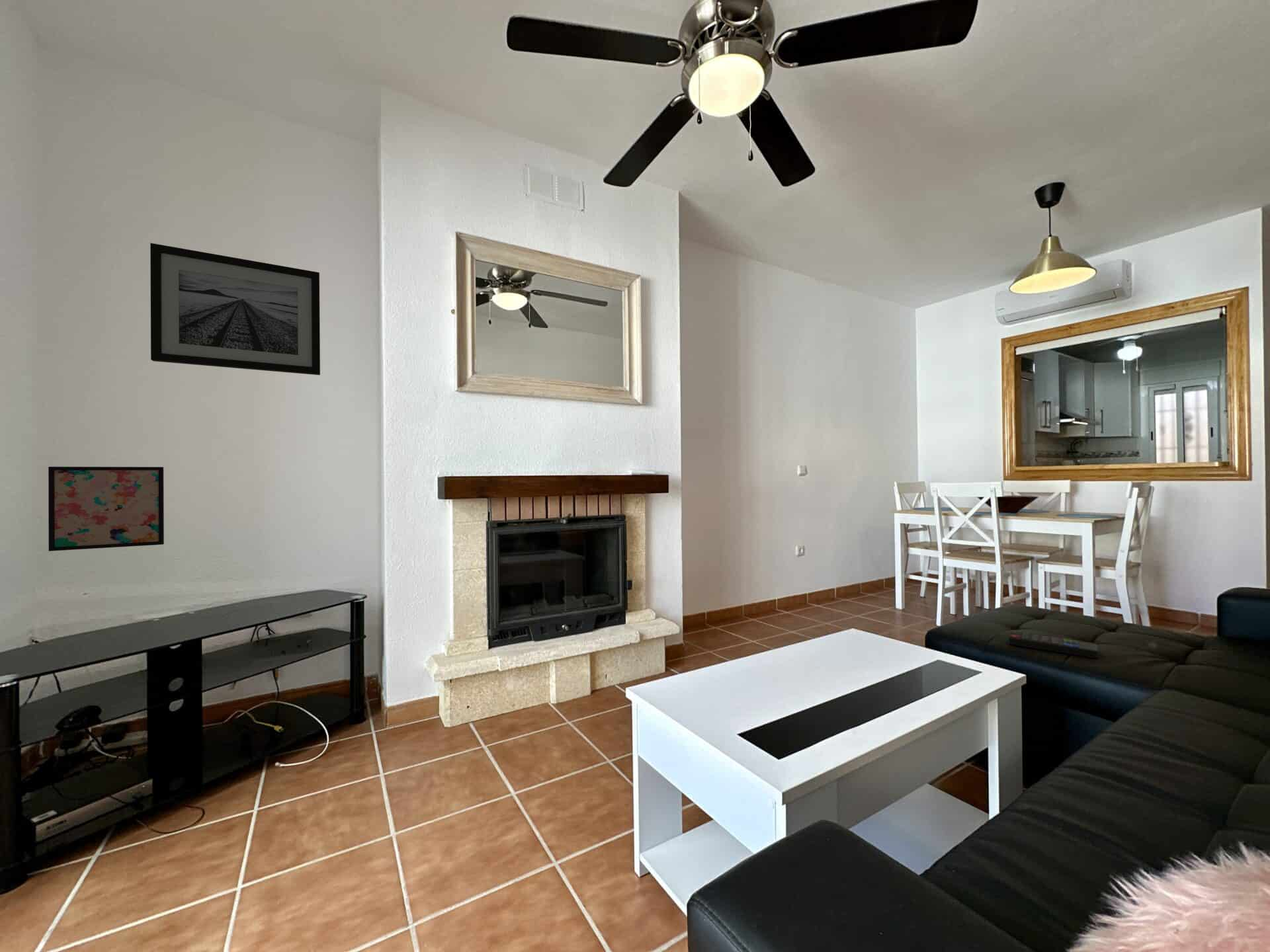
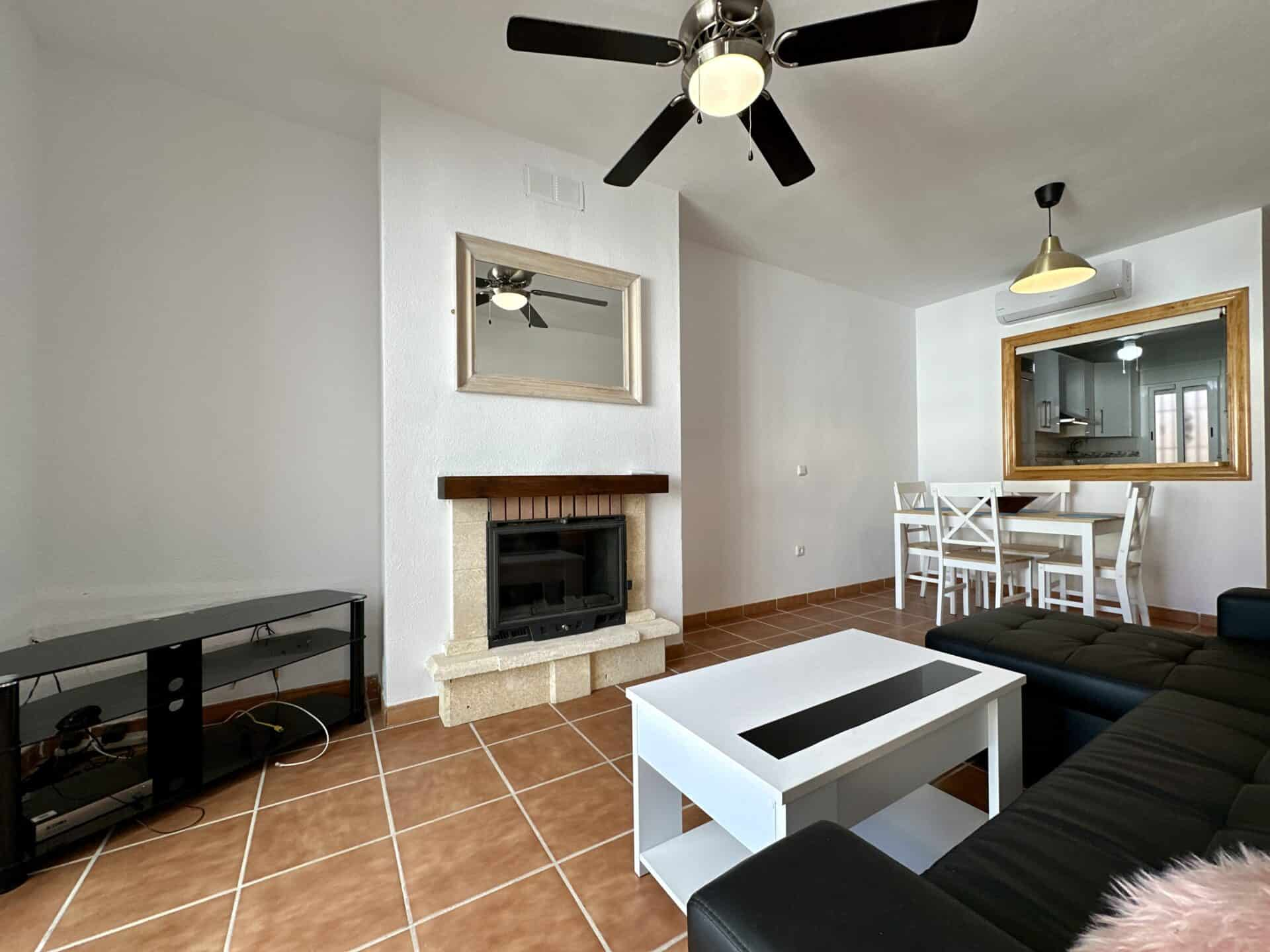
- remote control (1051, 643)
- wall art (108, 507)
- wall art (241, 313)
